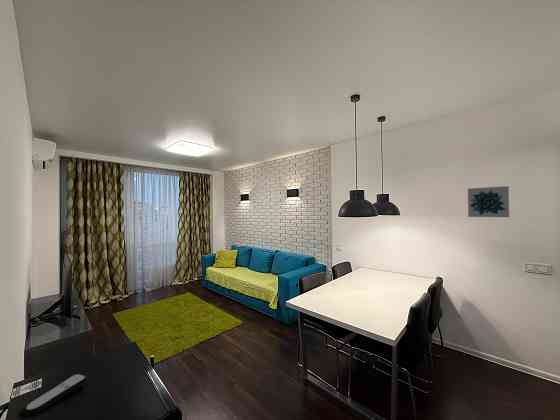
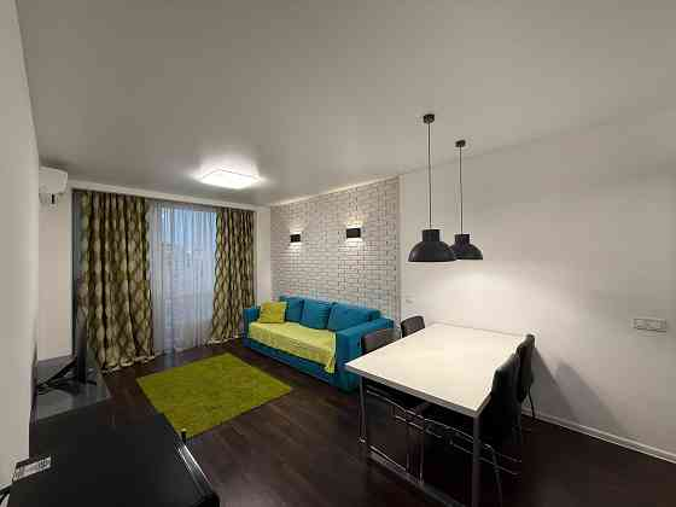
- wall art (487, 202)
- remote control (57, 392)
